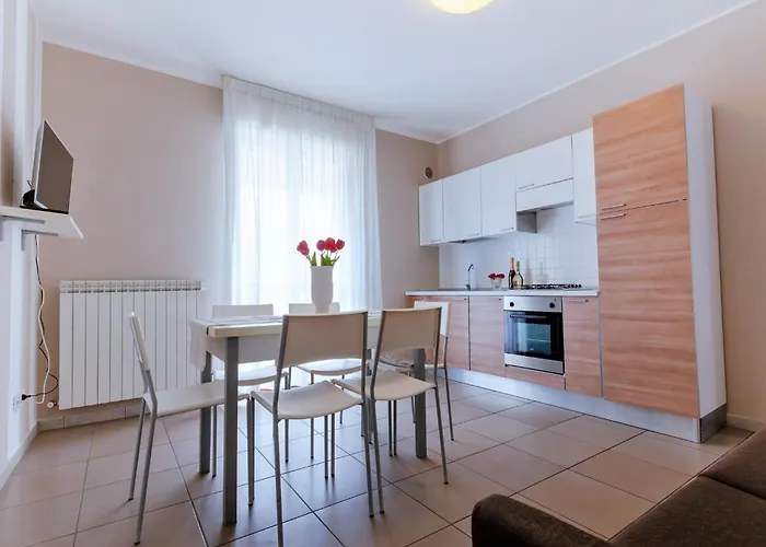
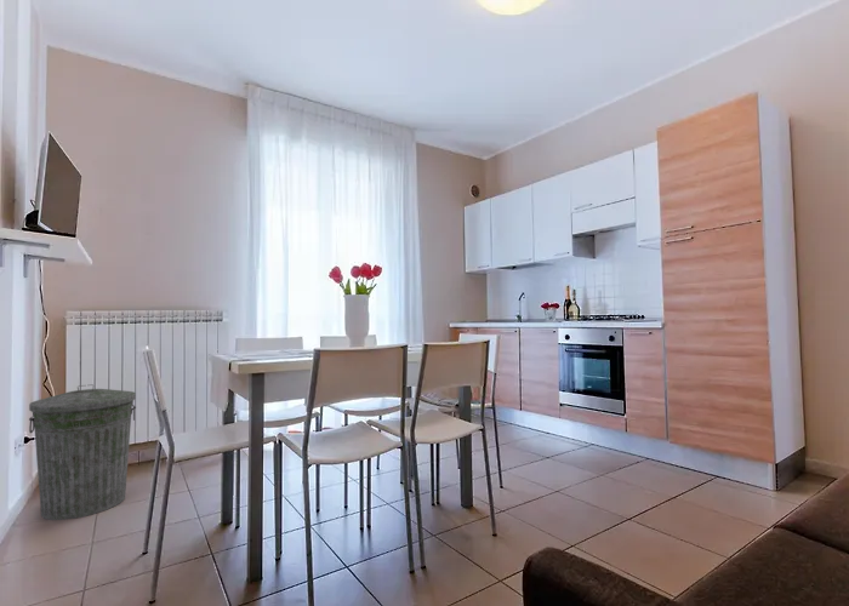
+ trash can (85, 444)
